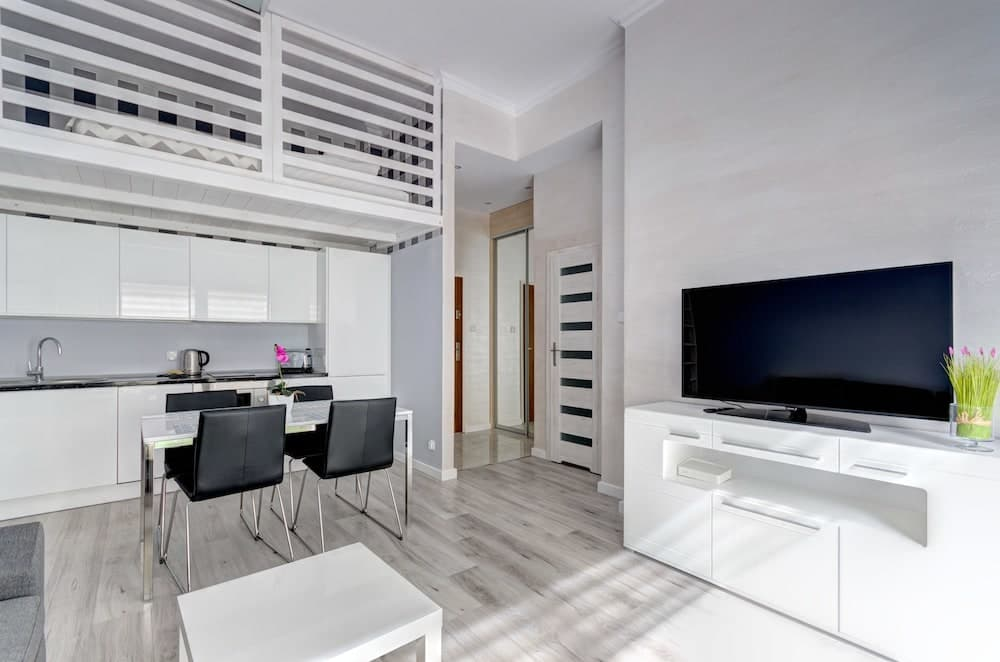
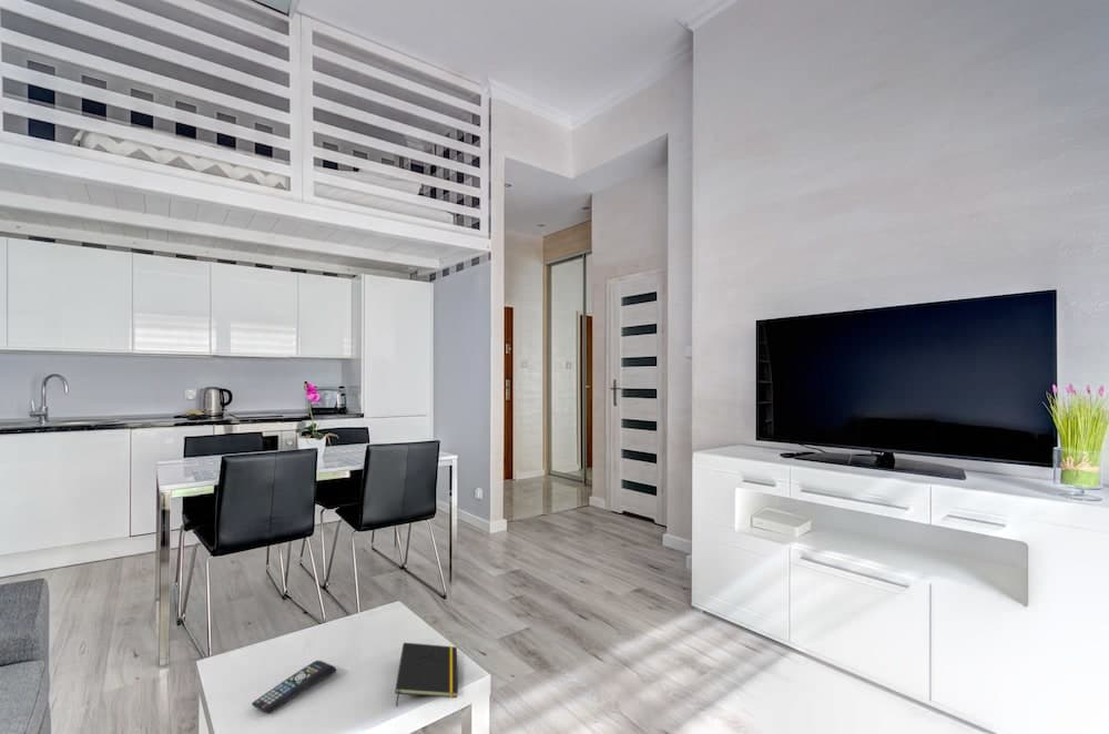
+ remote control (296, 684)
+ notepad (428, 667)
